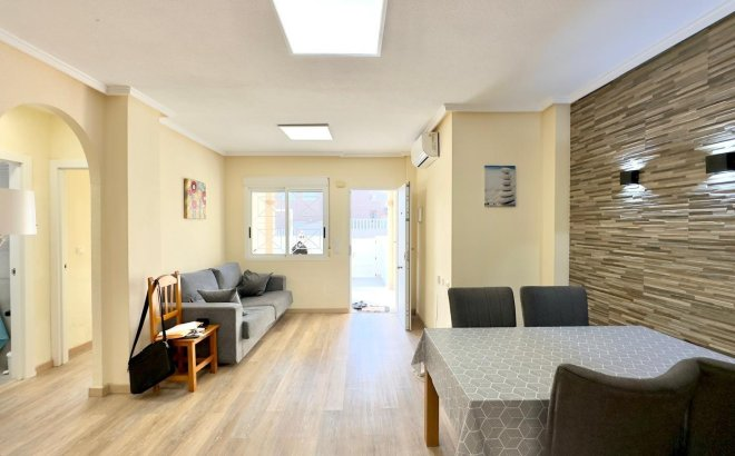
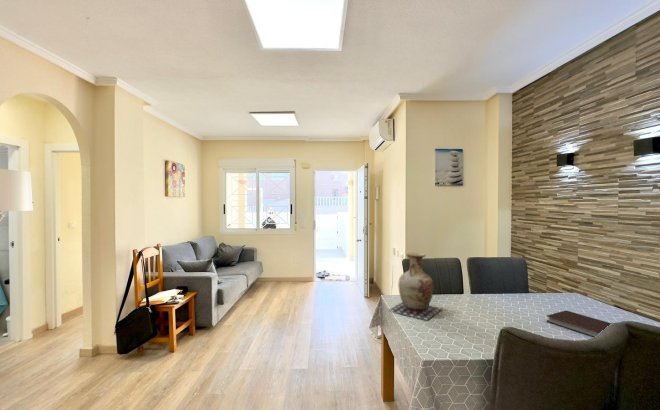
+ vase (415, 282)
+ notebook (582, 323)
